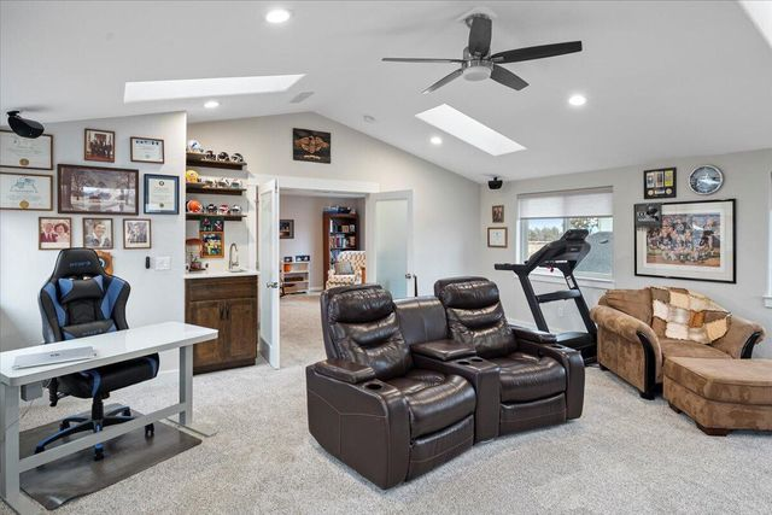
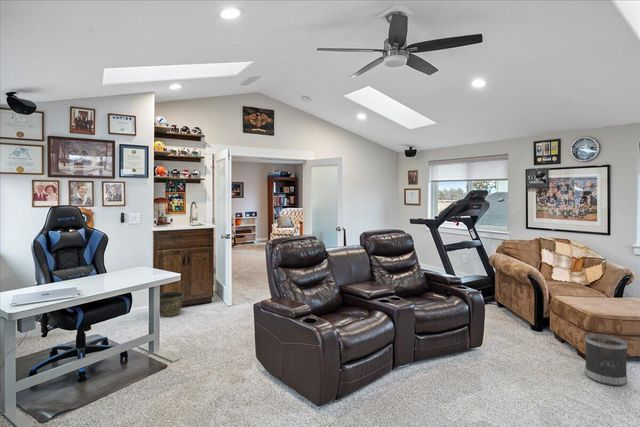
+ wastebasket (605, 359)
+ bucket (170, 303)
